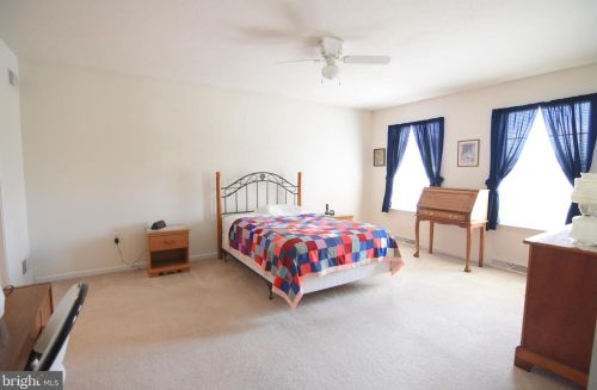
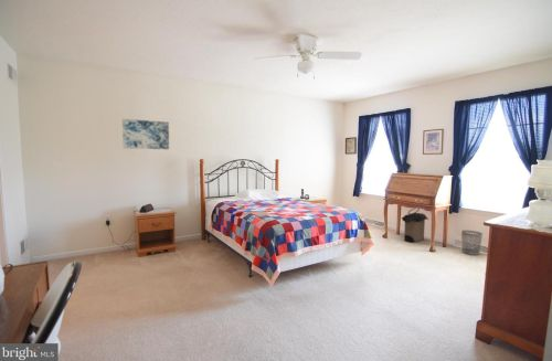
+ wastebasket (471, 242)
+ wall art (146, 135)
+ laundry hamper (414, 223)
